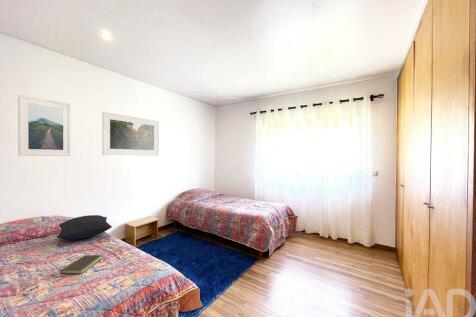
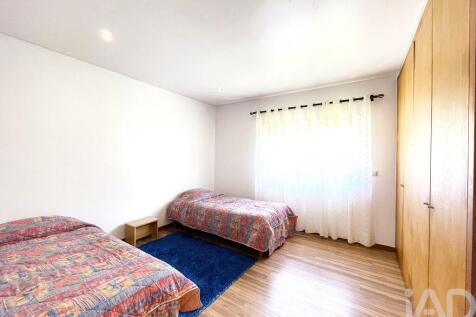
- pillow (85, 226)
- book (79, 264)
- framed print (134, 136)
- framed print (46, 127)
